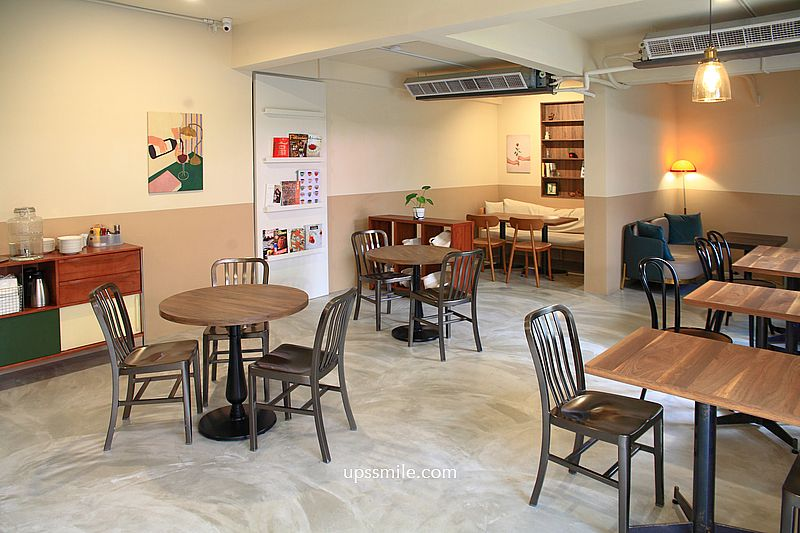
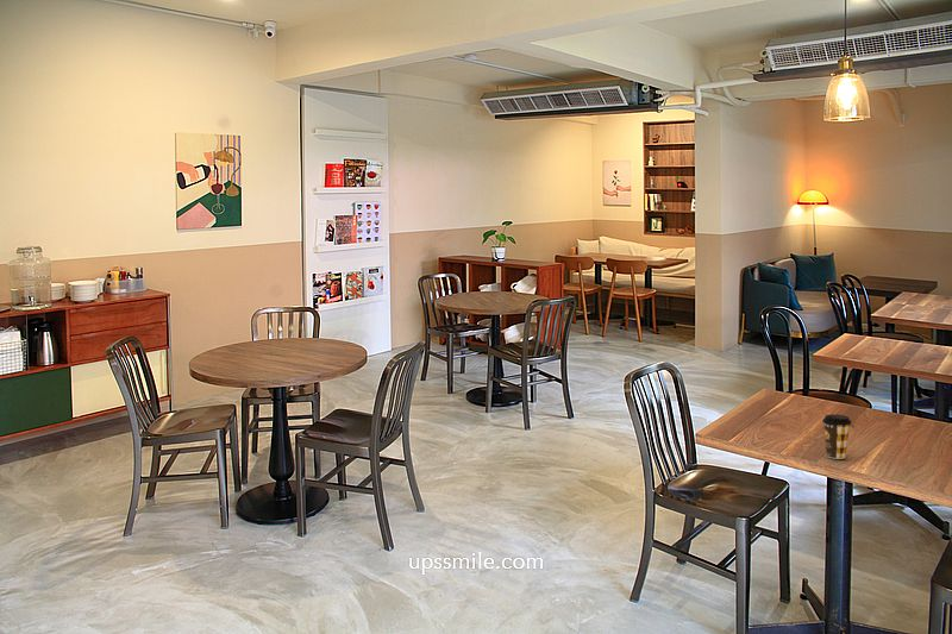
+ coffee cup (835, 437)
